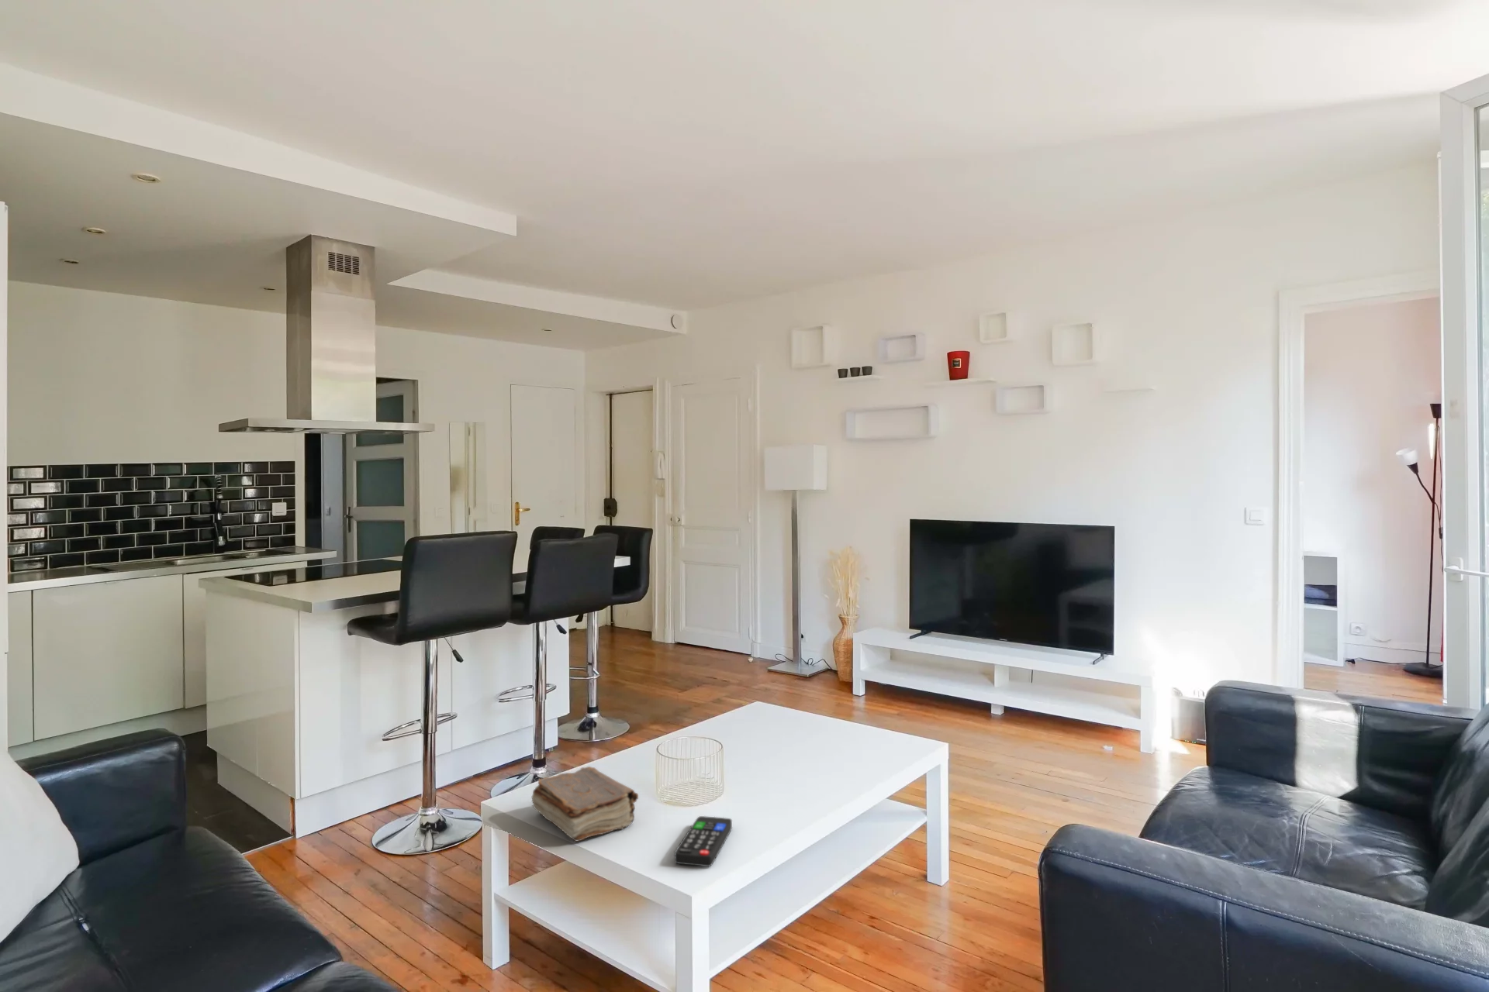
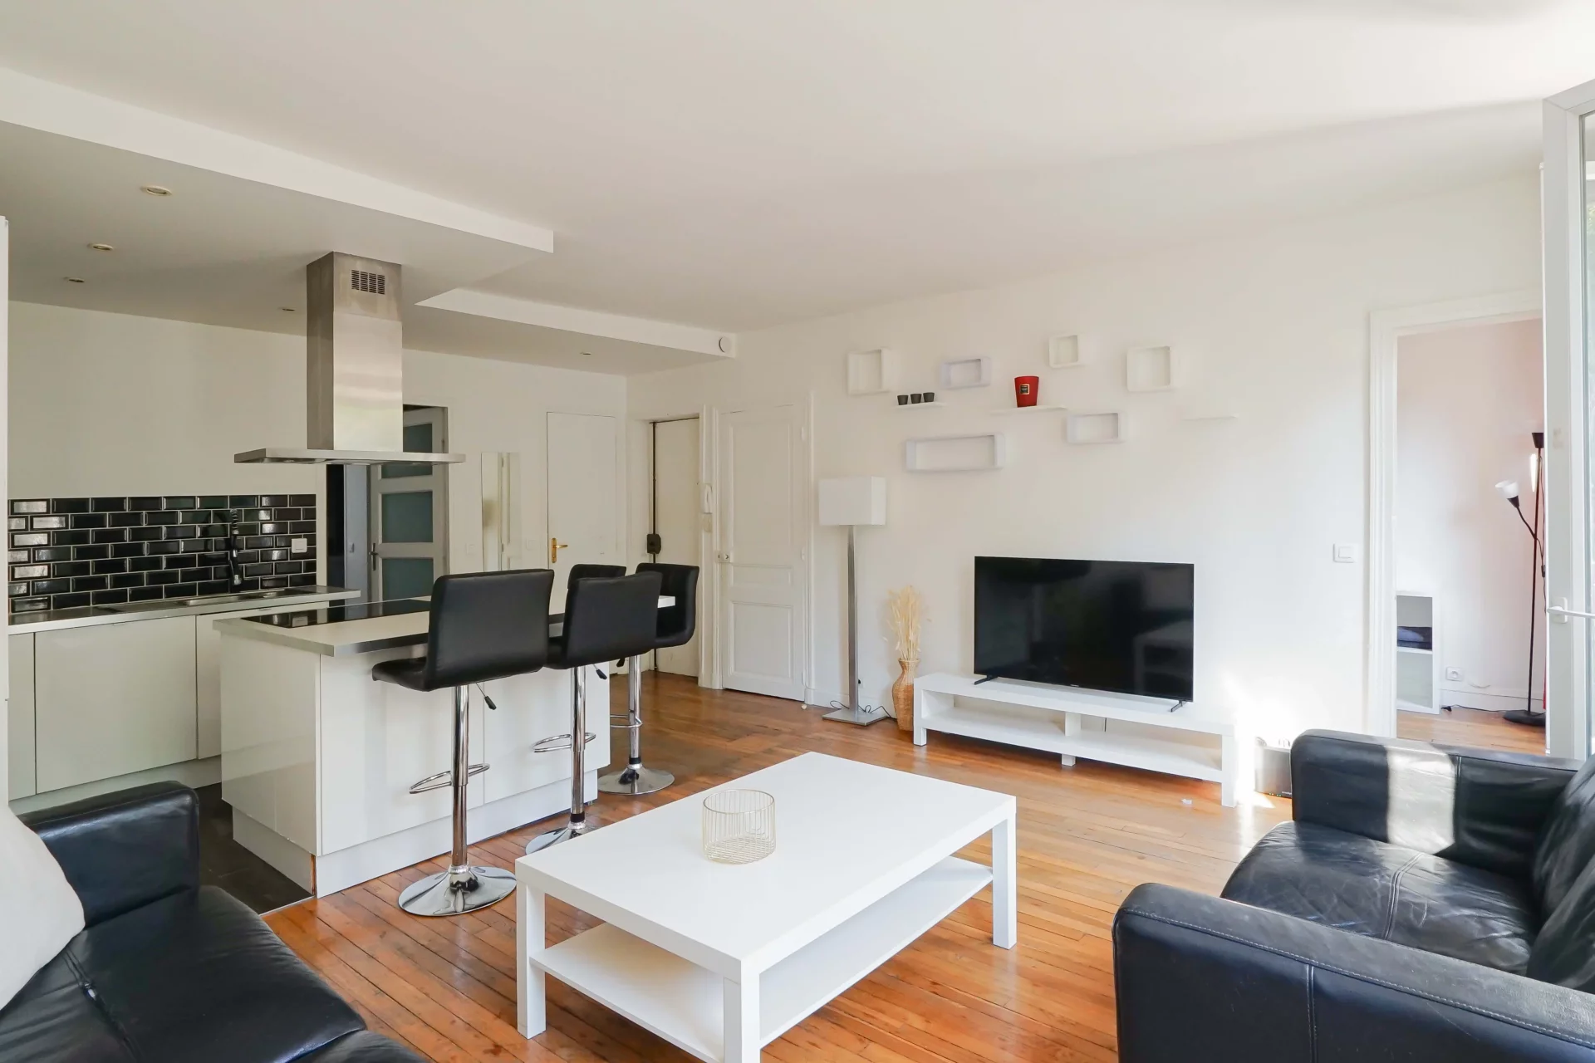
- remote control (705, 838)
- book (583, 800)
